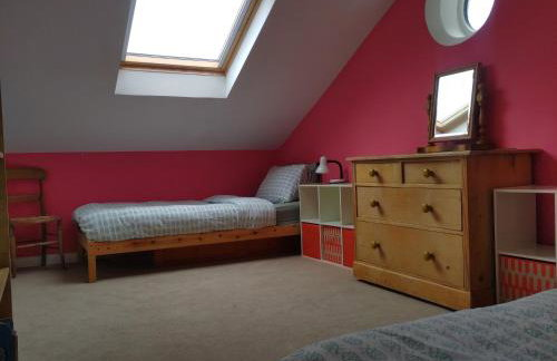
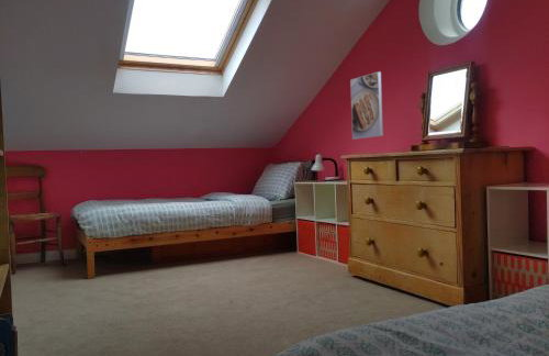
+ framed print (366, 107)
